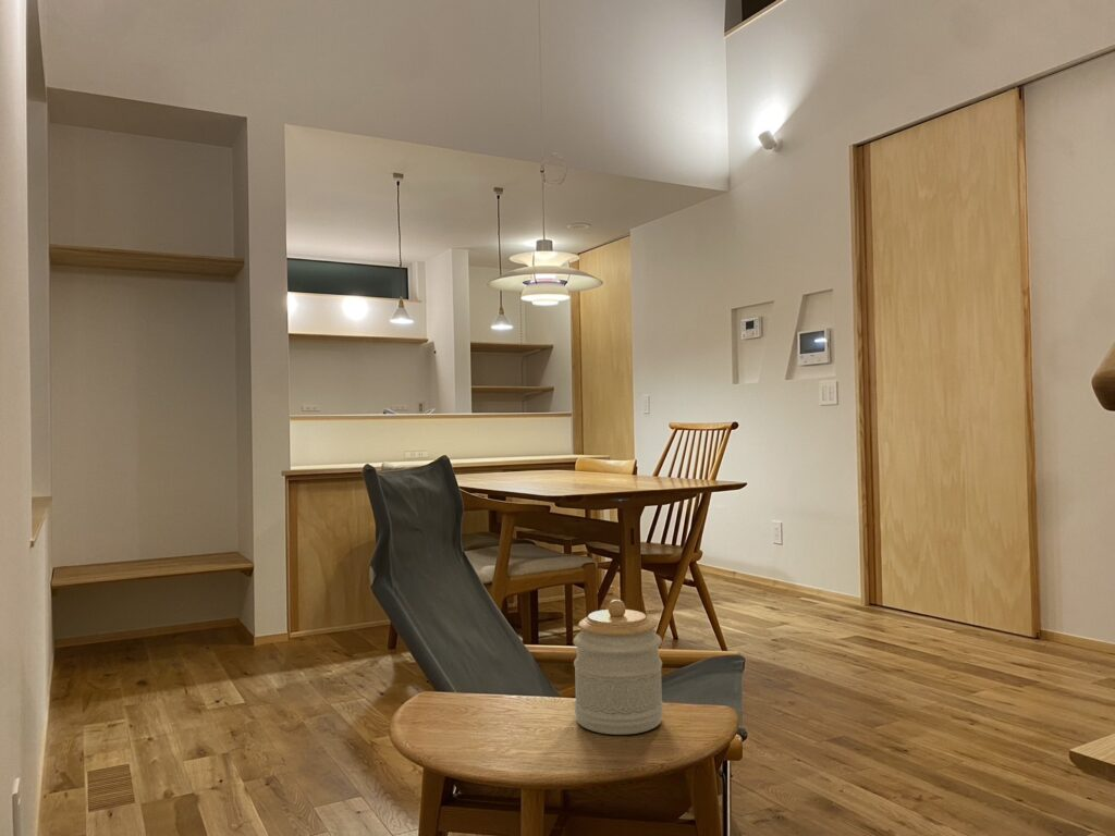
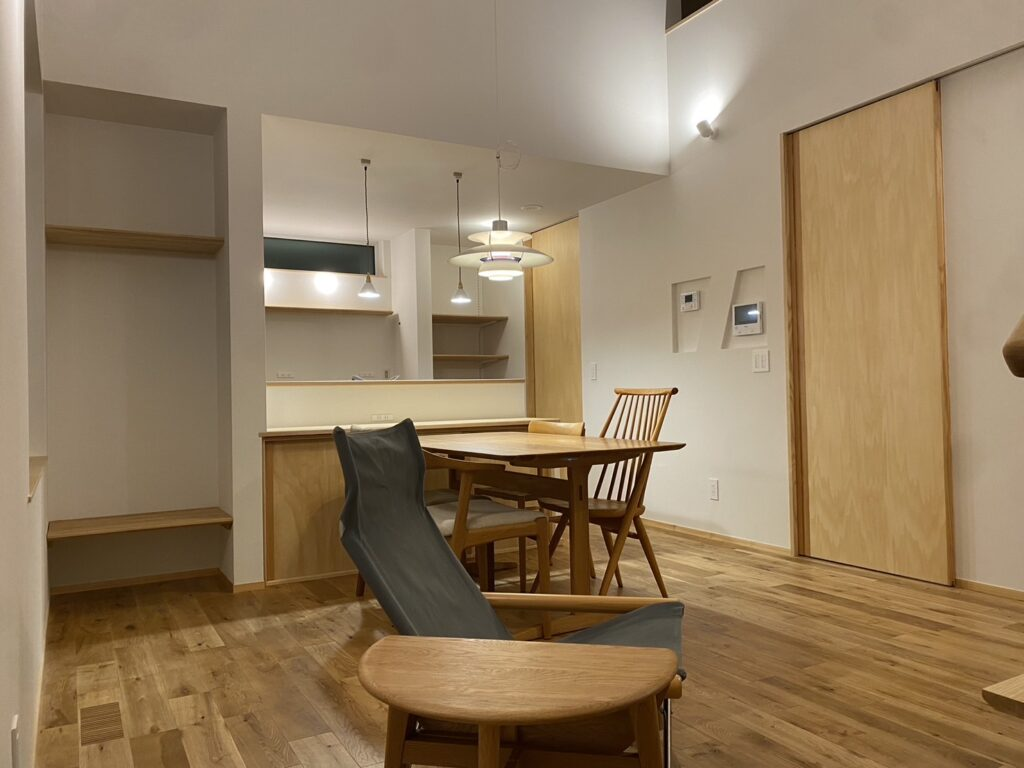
- jar (617, 660)
